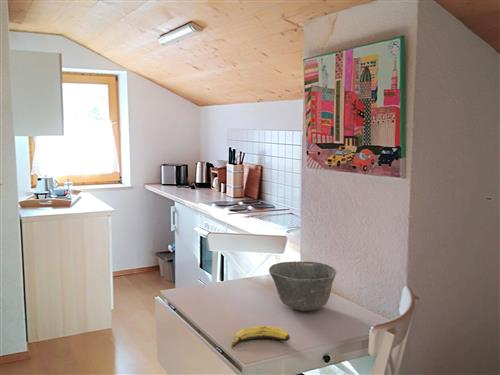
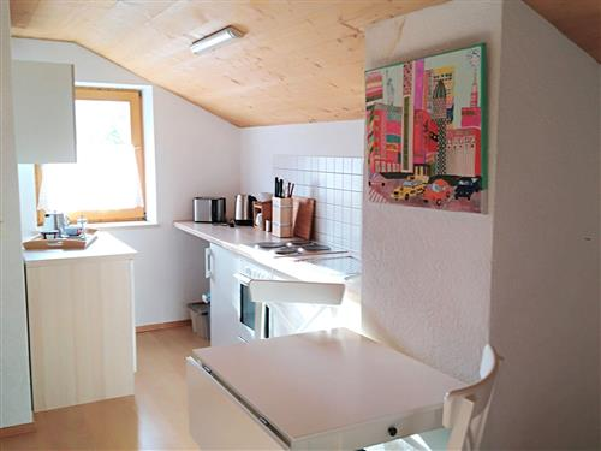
- bowl (302, 288)
- banana (257, 335)
